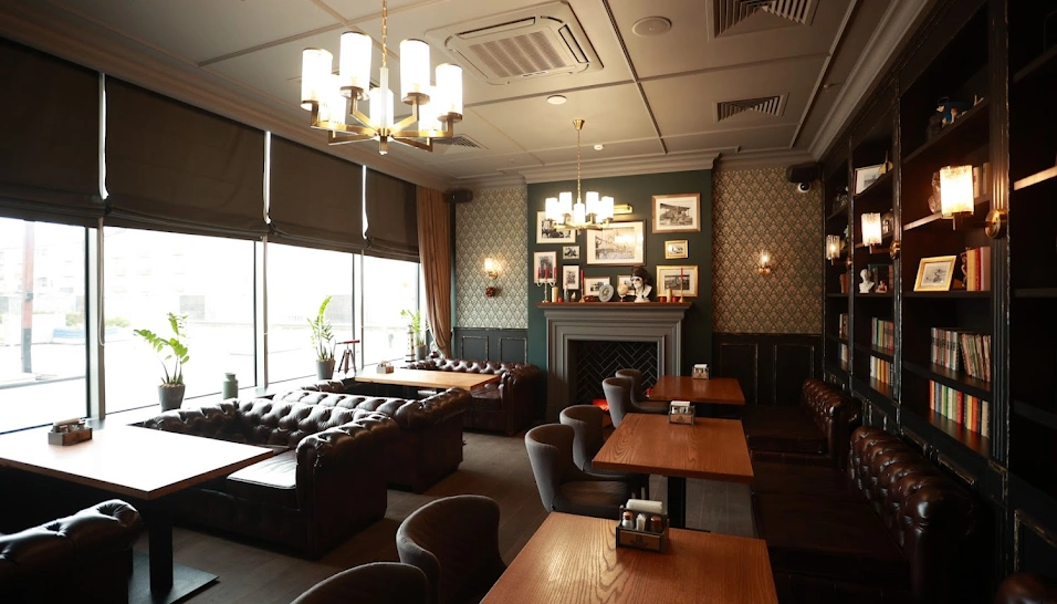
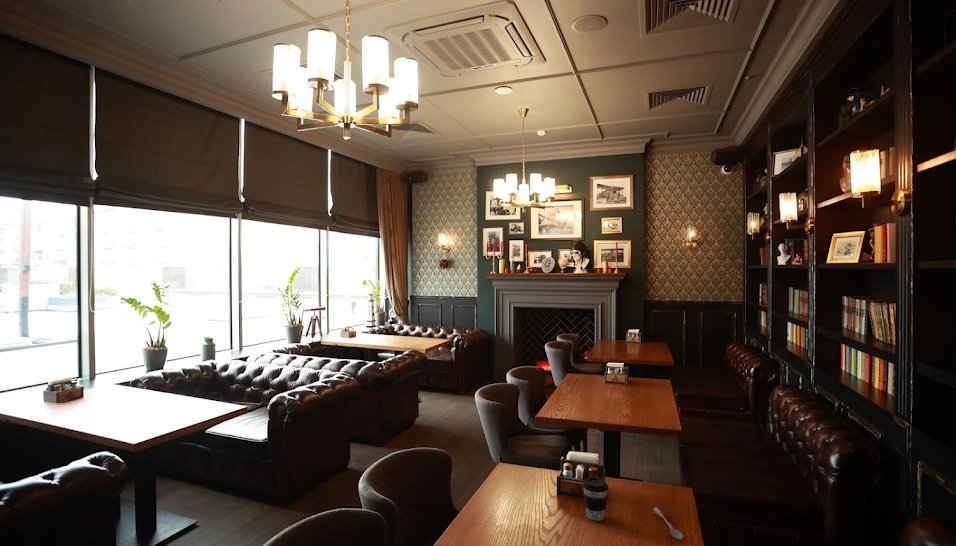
+ coffee cup (595, 499)
+ soupspoon (668, 523)
